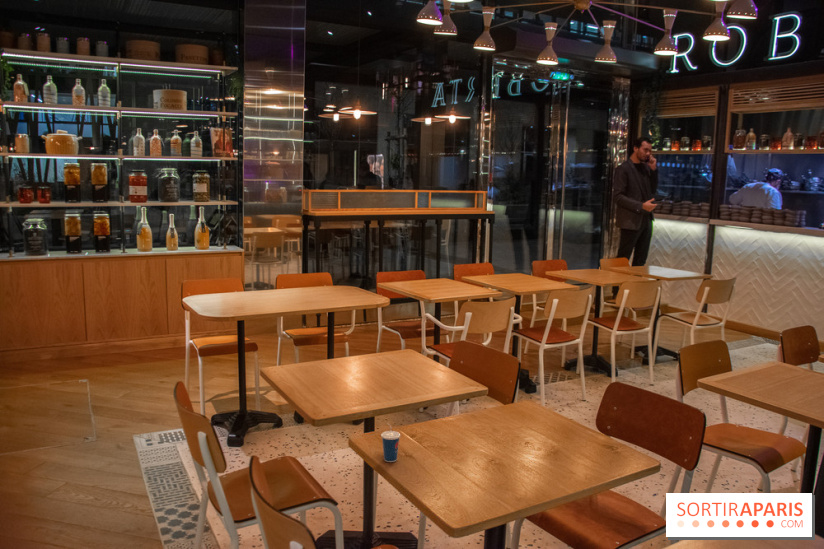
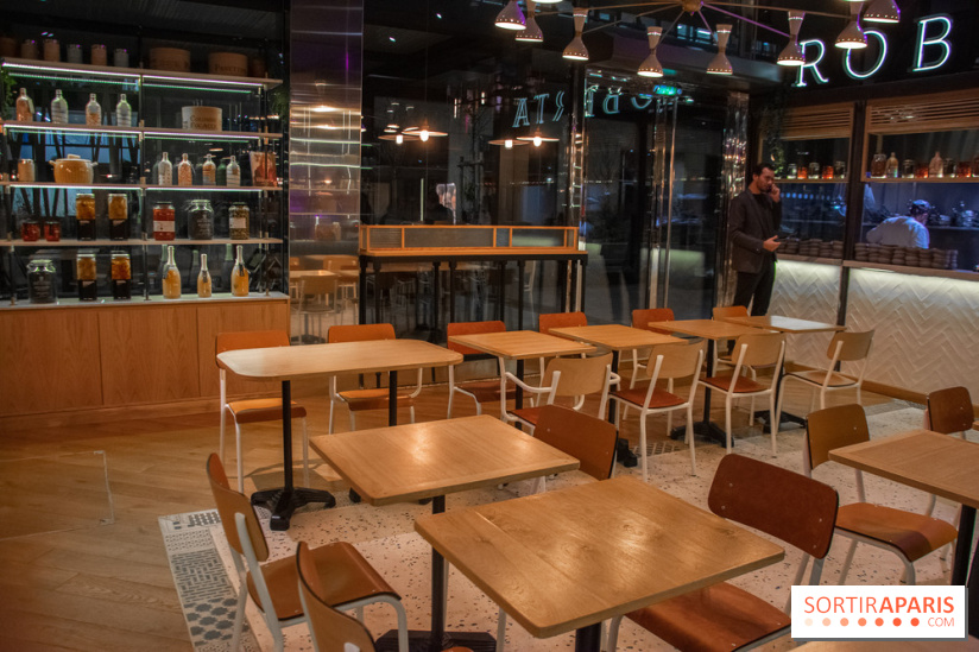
- cup (390, 440)
